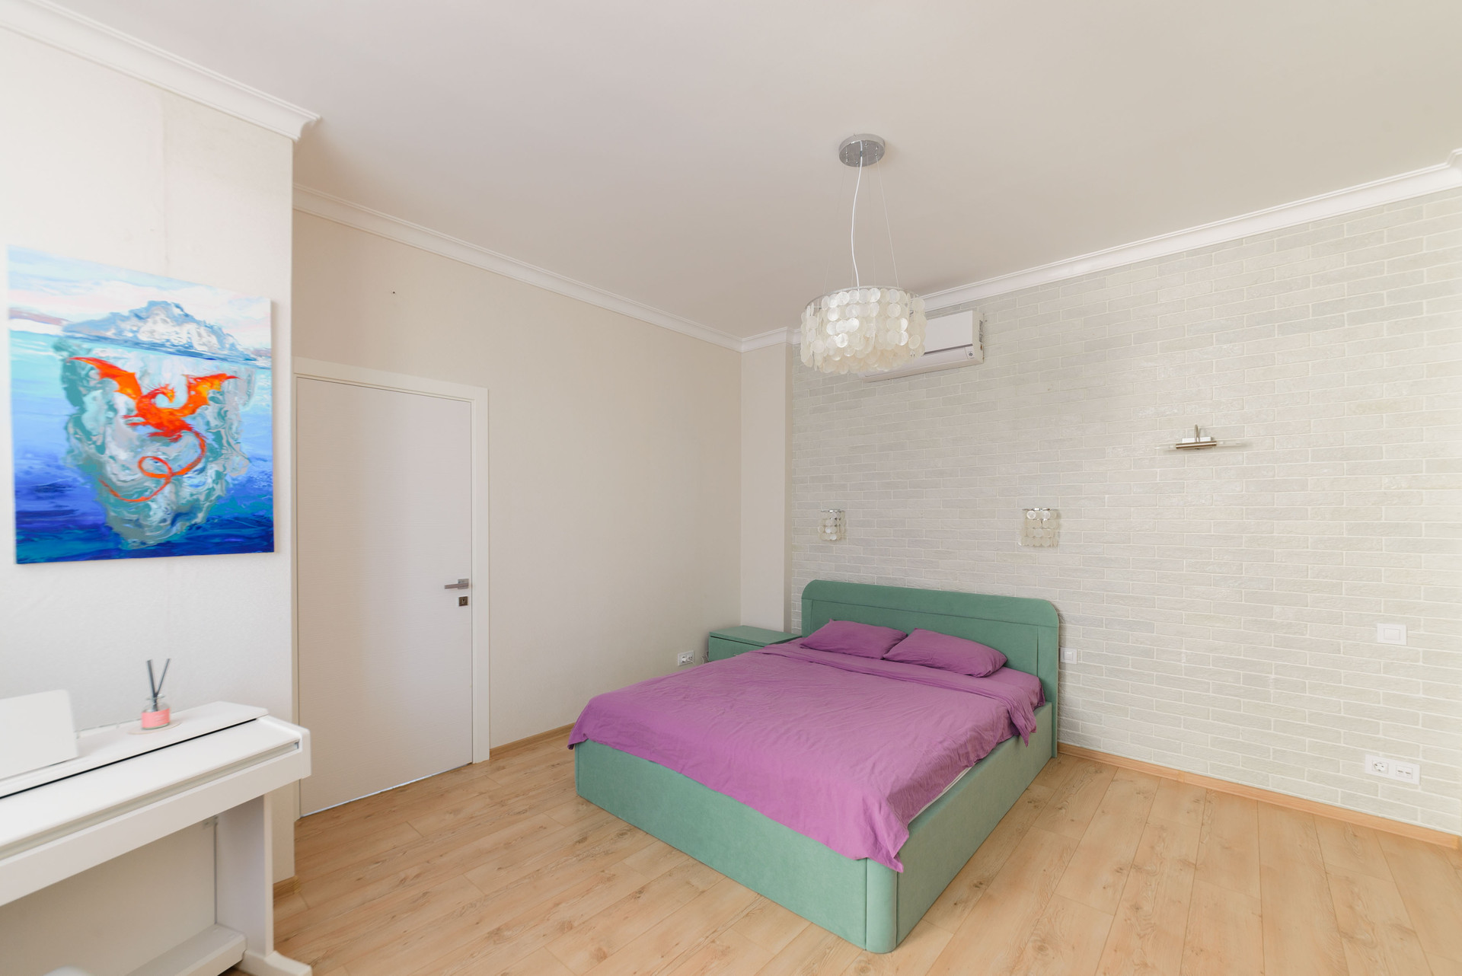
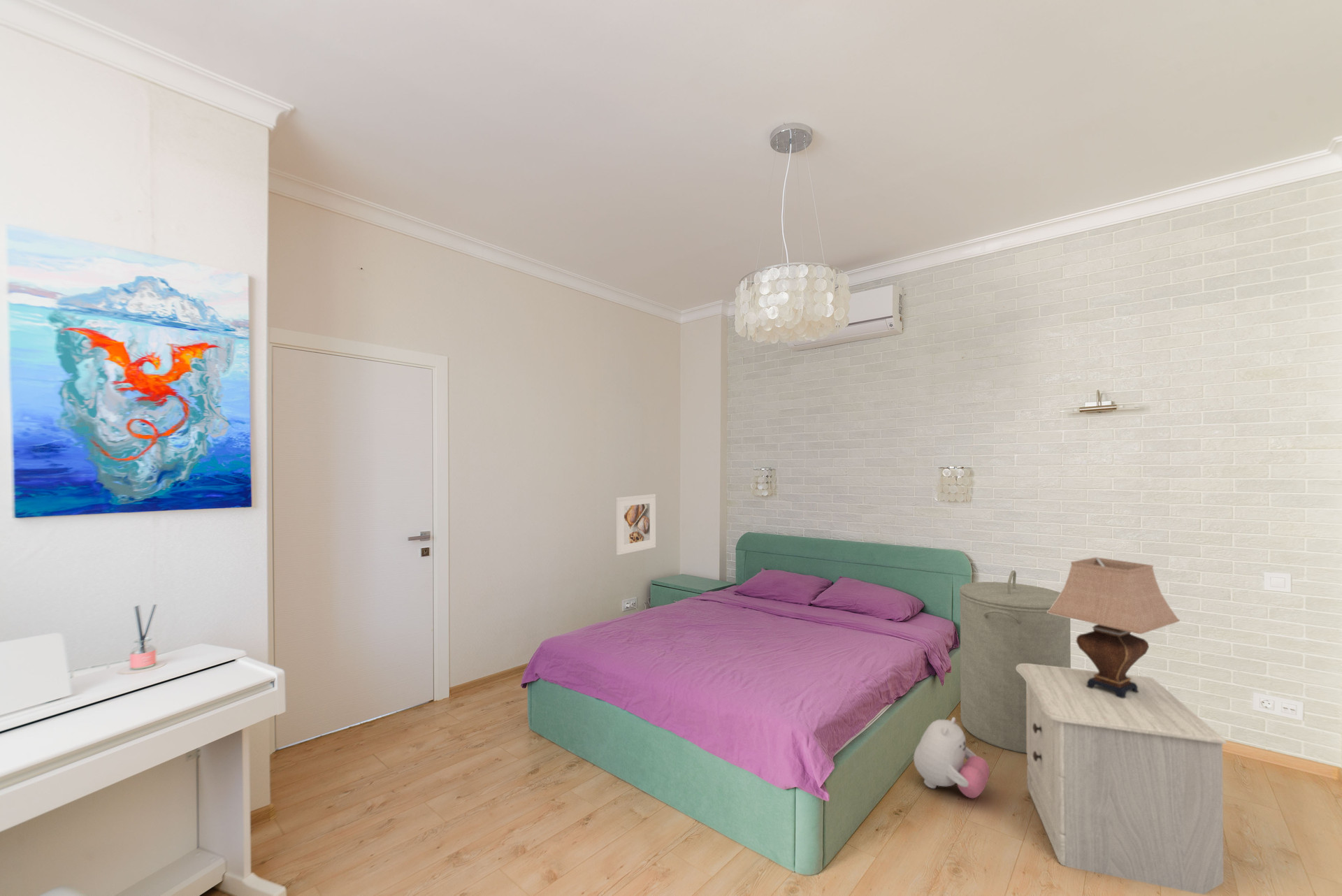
+ table lamp (1111, 626)
+ plush toy (949, 756)
+ nightstand (1104, 765)
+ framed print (637, 523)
+ laundry hamper (1013, 651)
